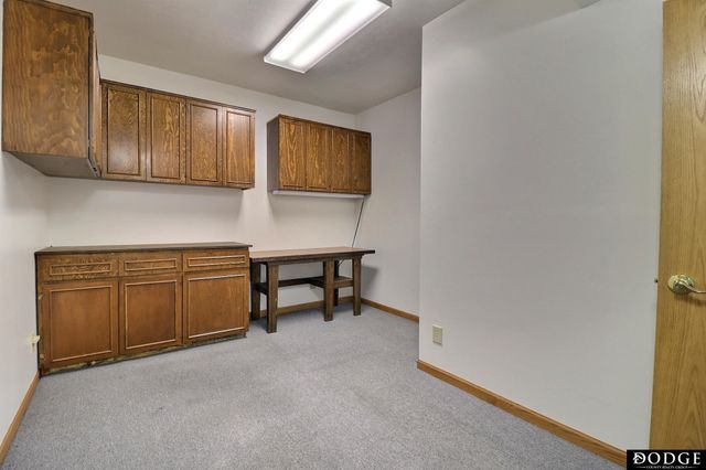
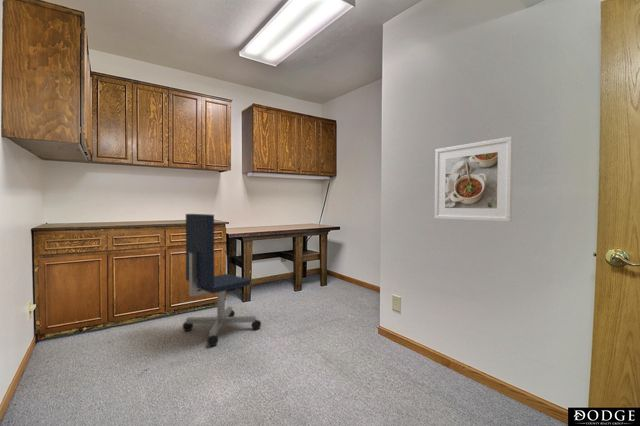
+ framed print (469, 182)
+ office chair (220, 275)
